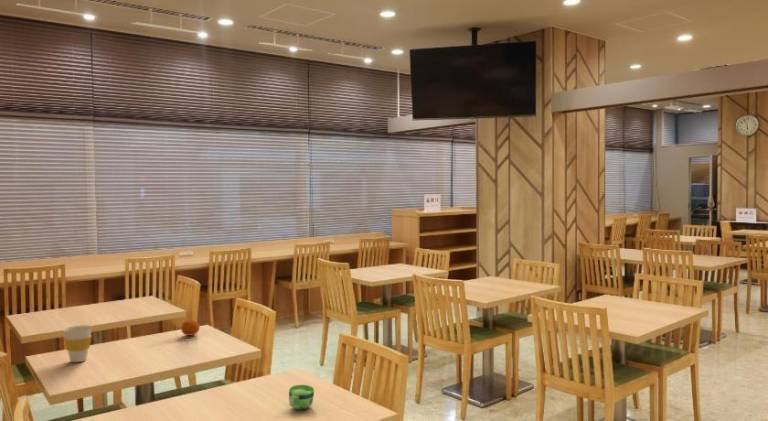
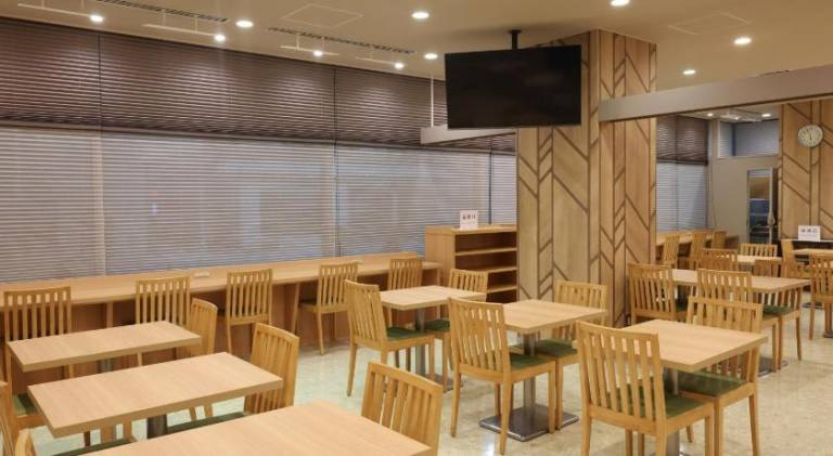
- cup (300, 399)
- fruit (190, 327)
- cup (78, 344)
